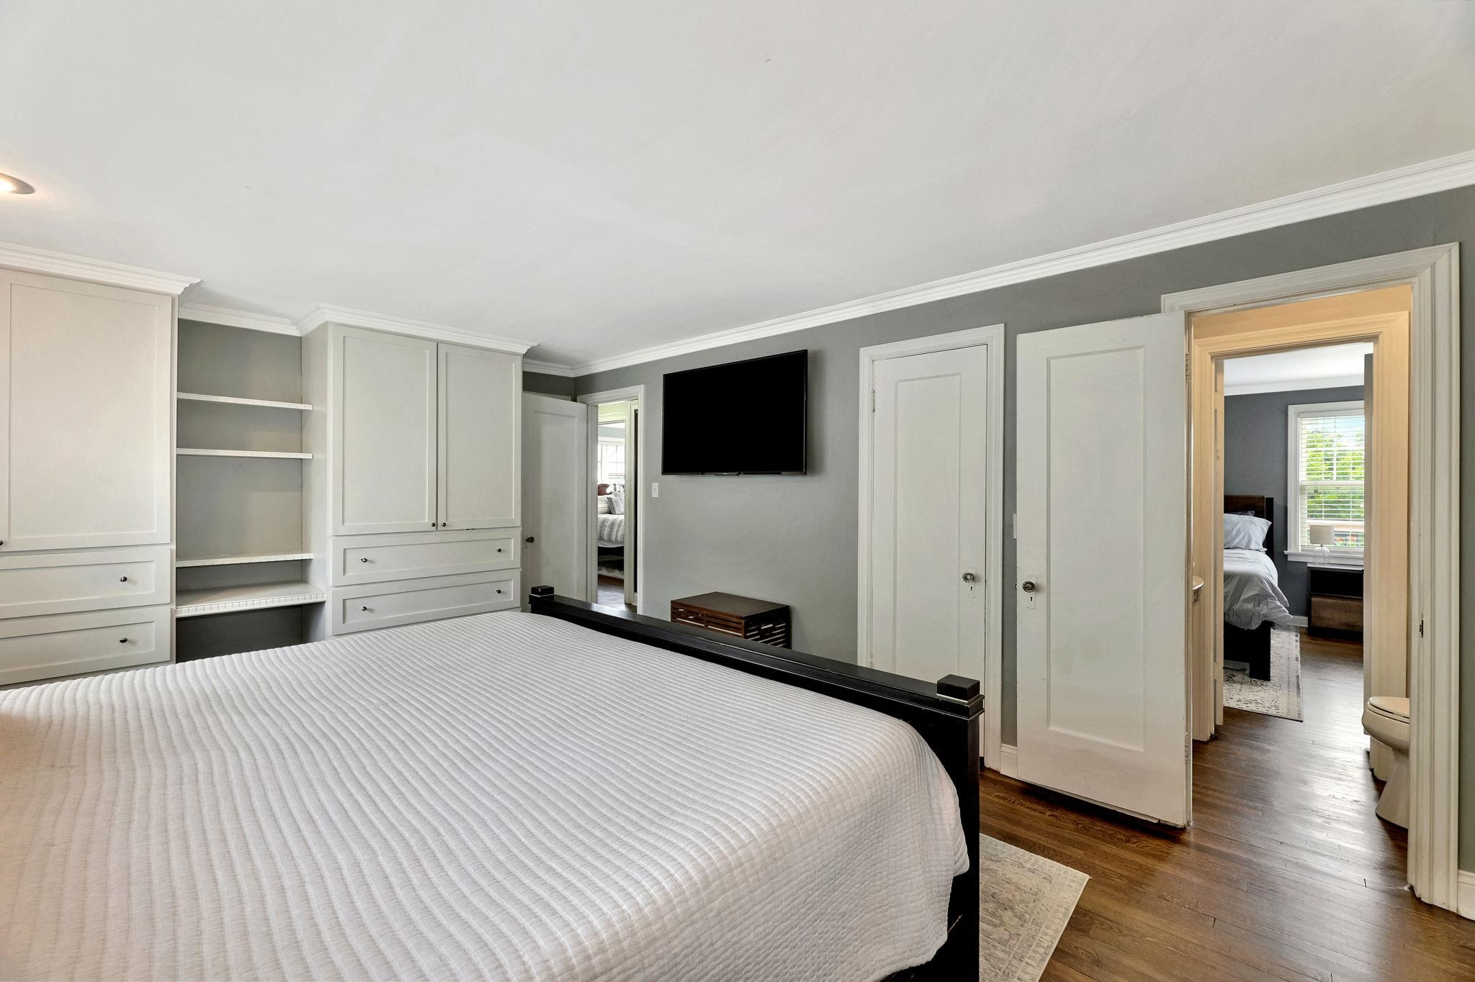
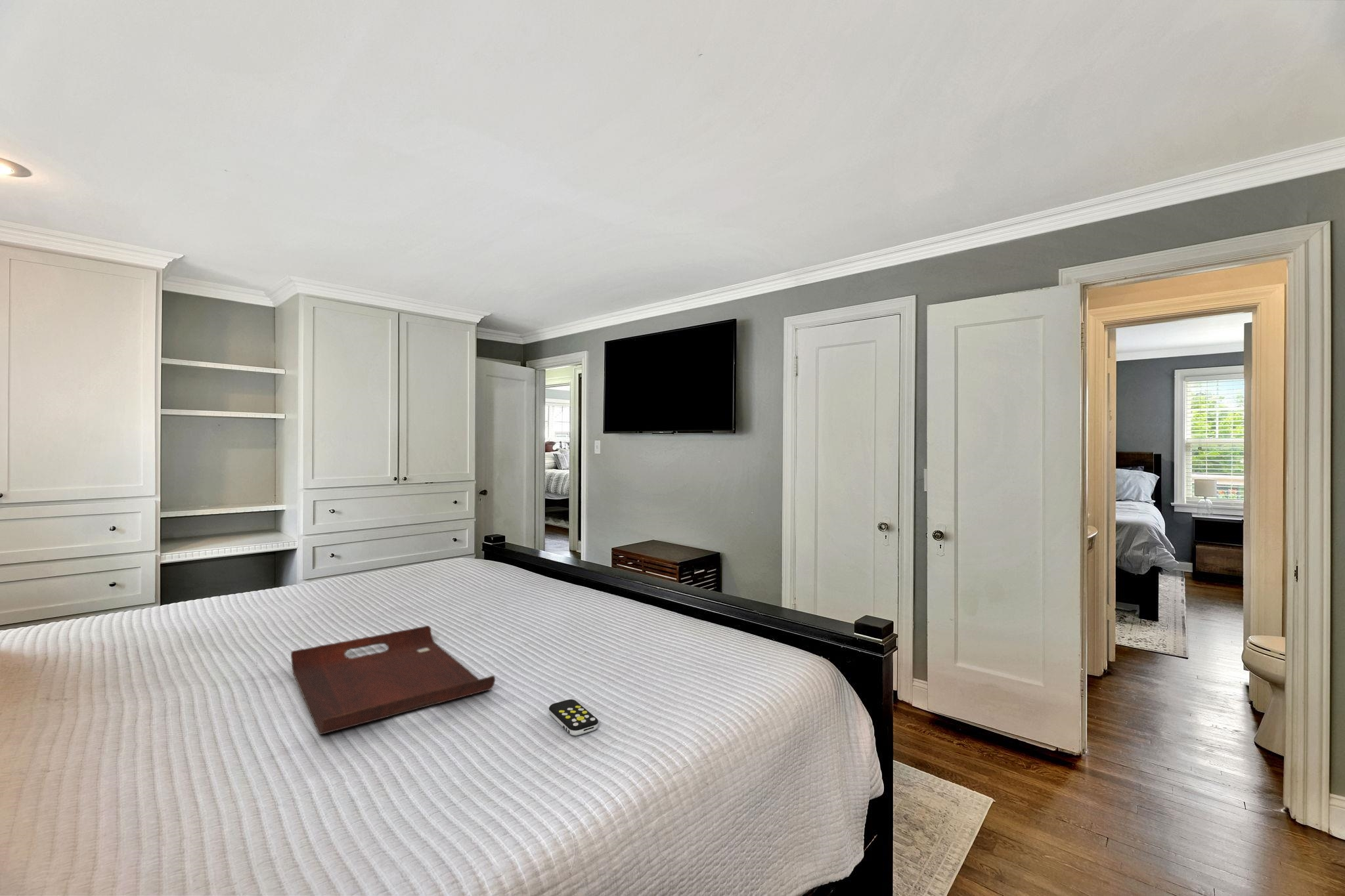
+ serving tray (387, 672)
+ remote control (573, 716)
